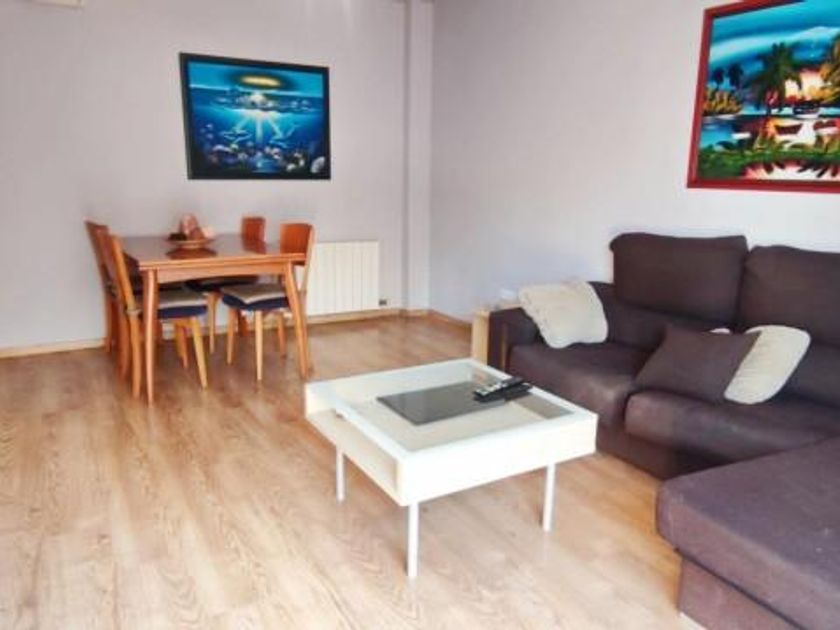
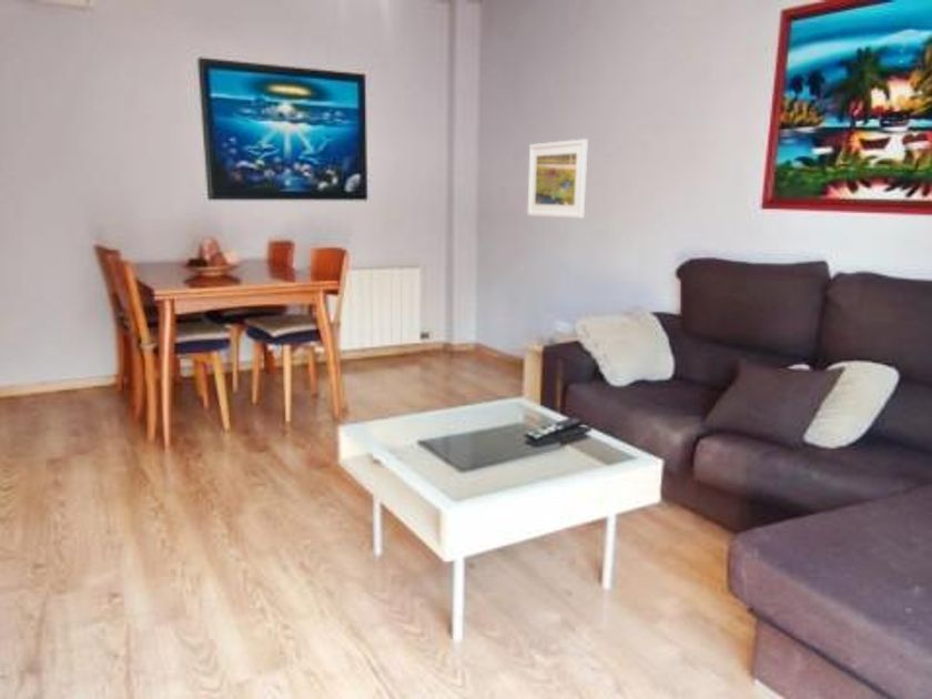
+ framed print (555, 180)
